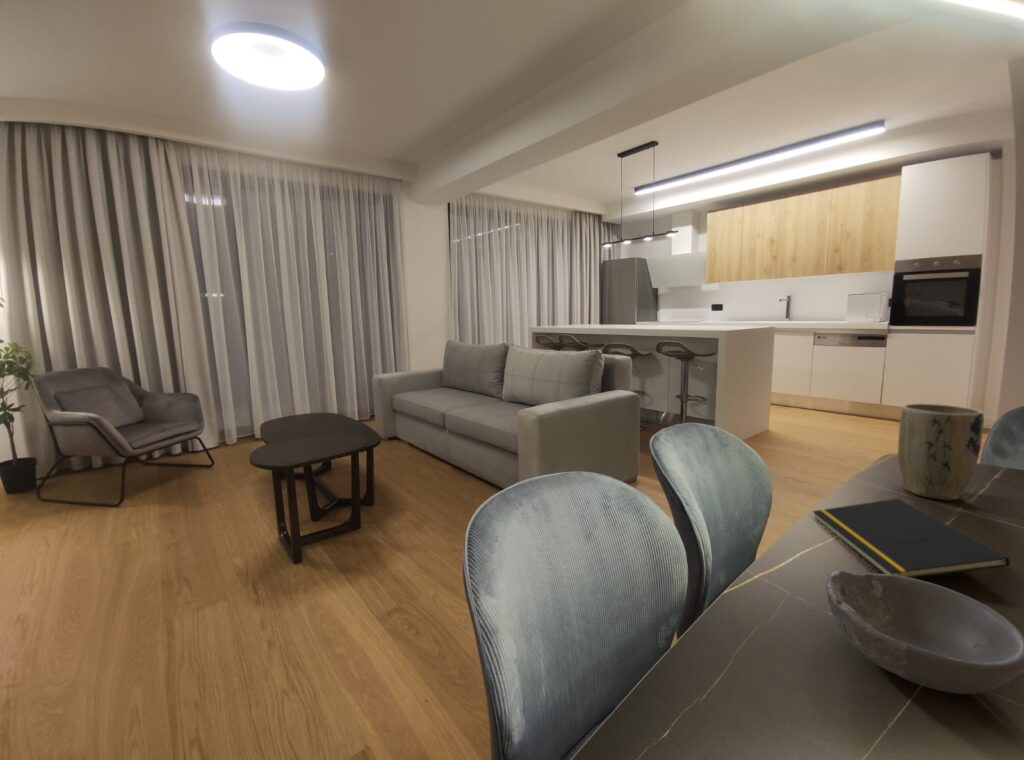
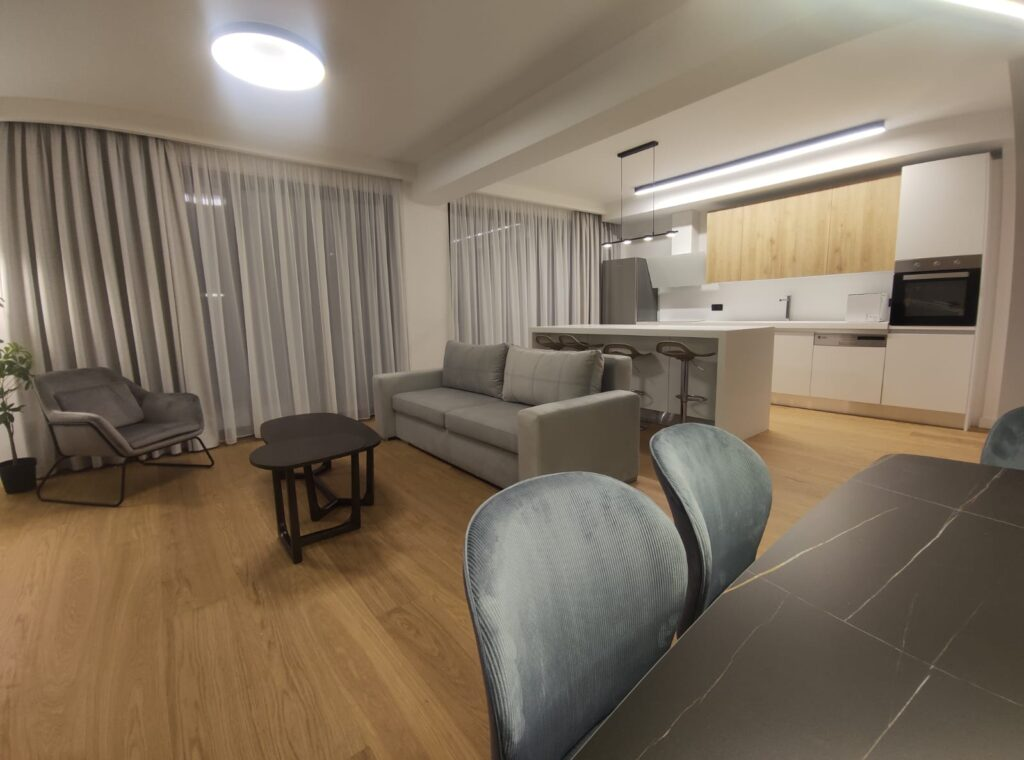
- bowl (914, 634)
- notepad (895, 534)
- plant pot (937, 451)
